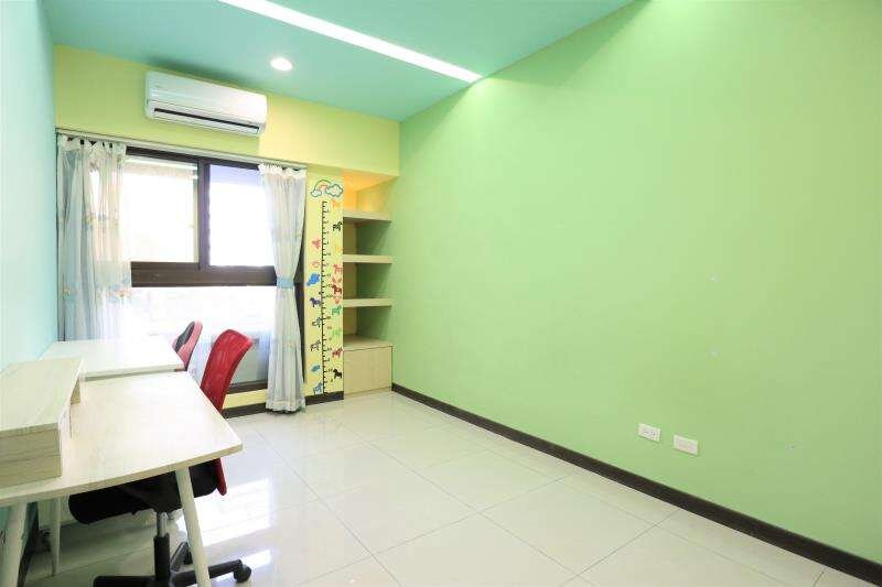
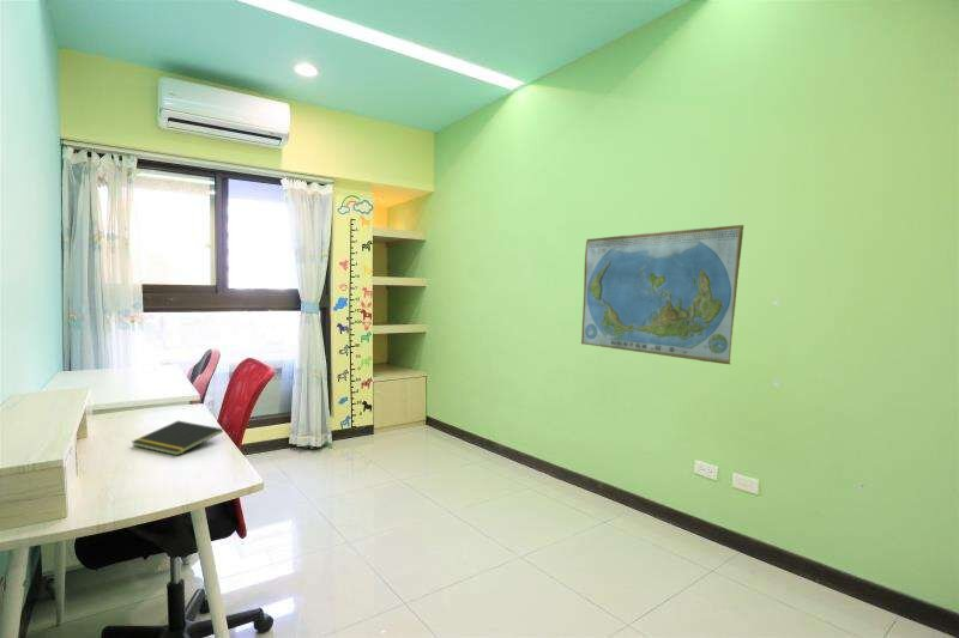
+ notepad (177, 436)
+ world map (650, 293)
